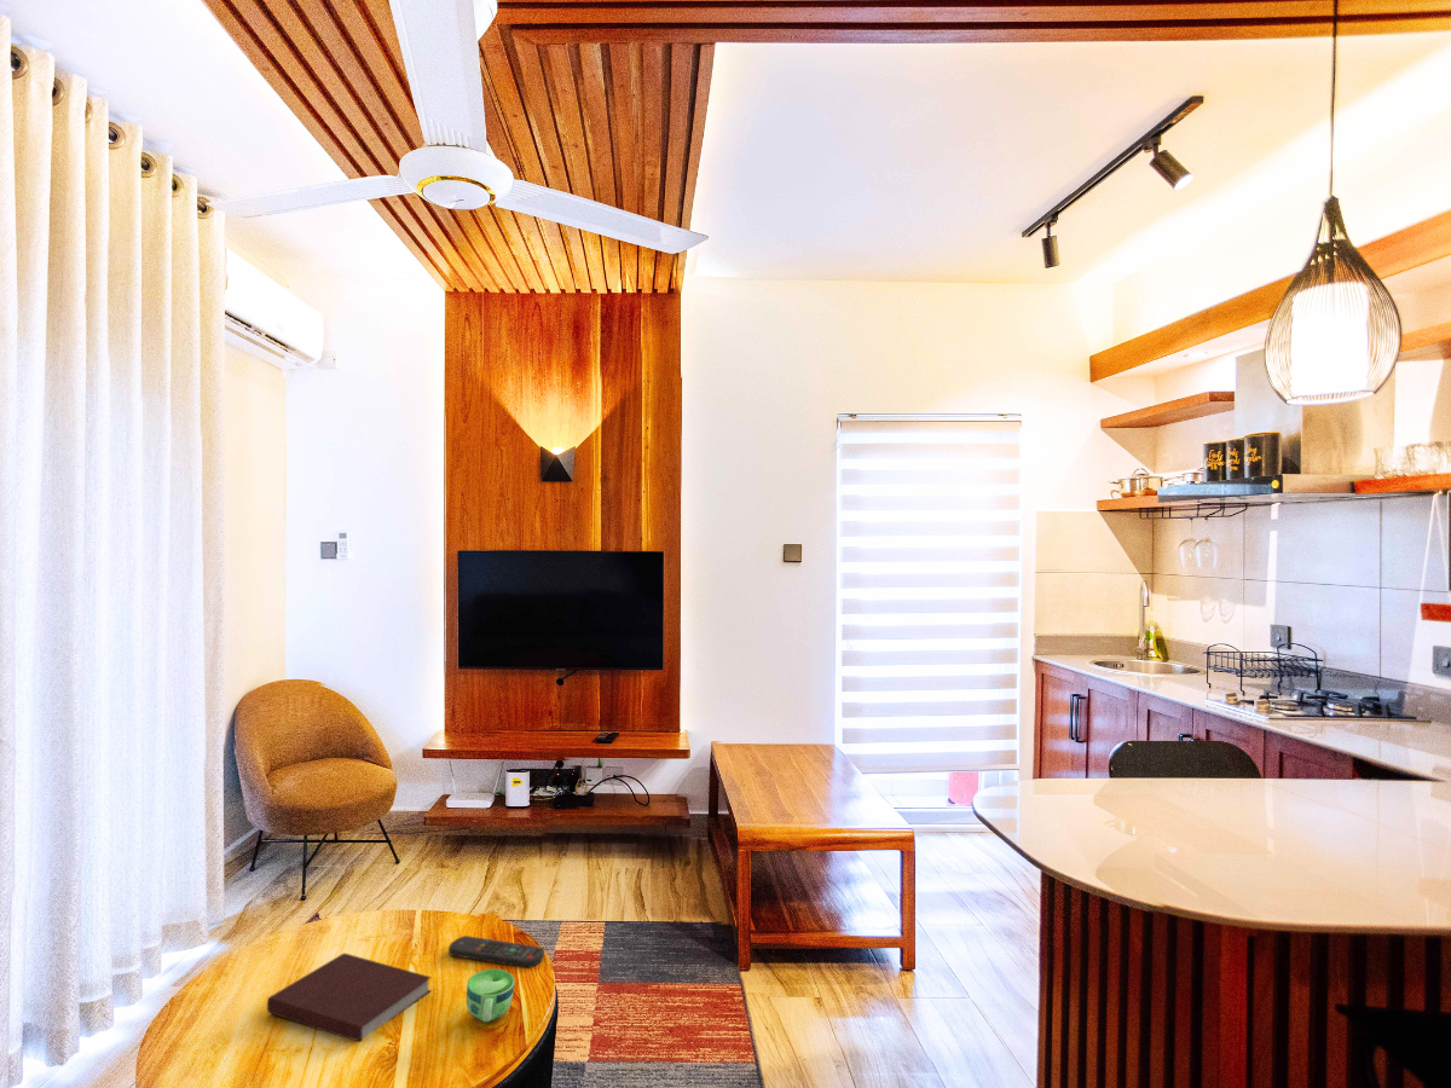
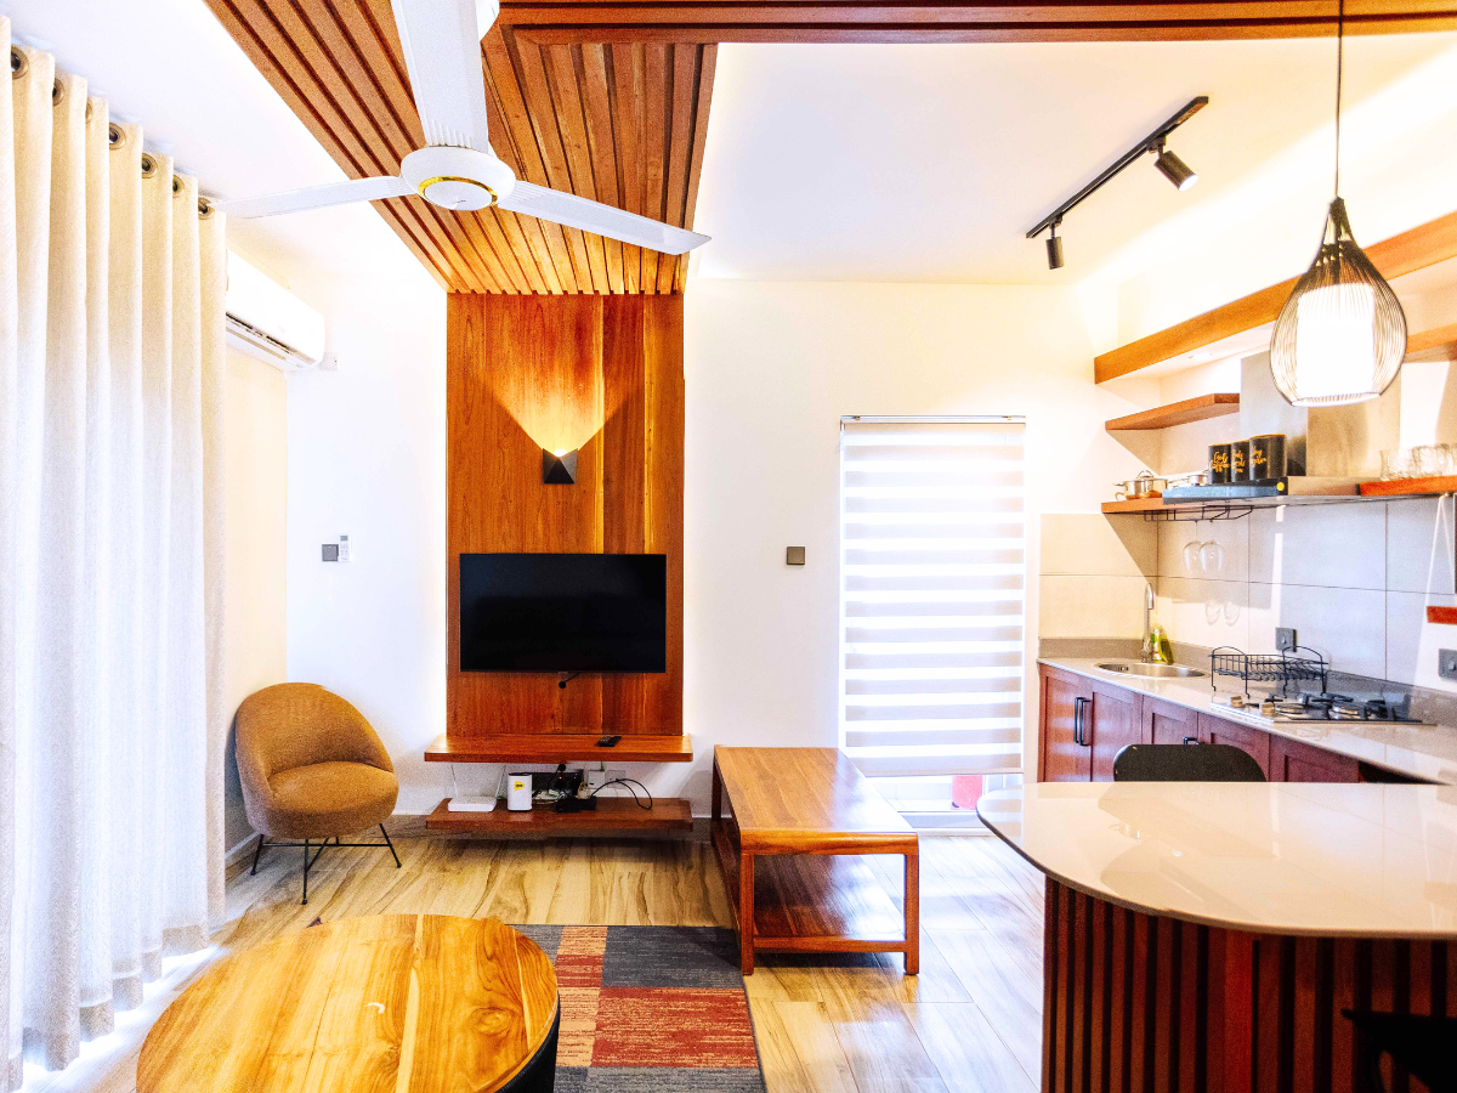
- cup (491, 1000)
- notebook (351, 994)
- remote control (496, 950)
